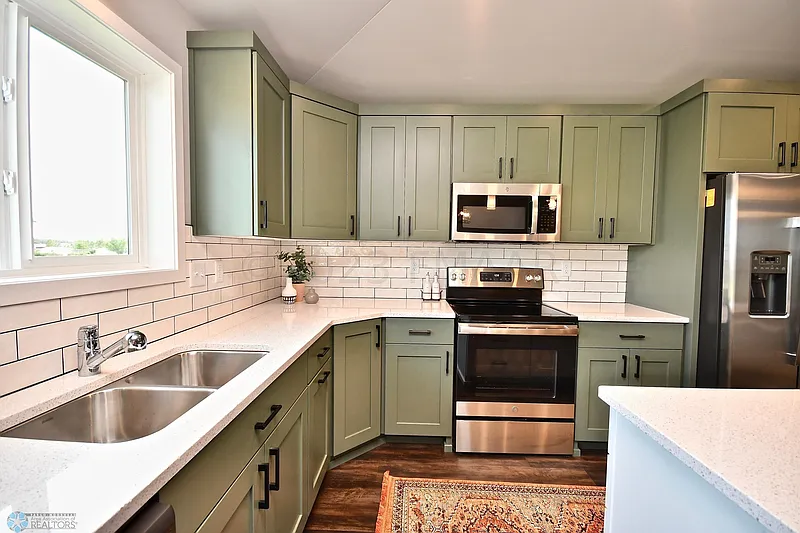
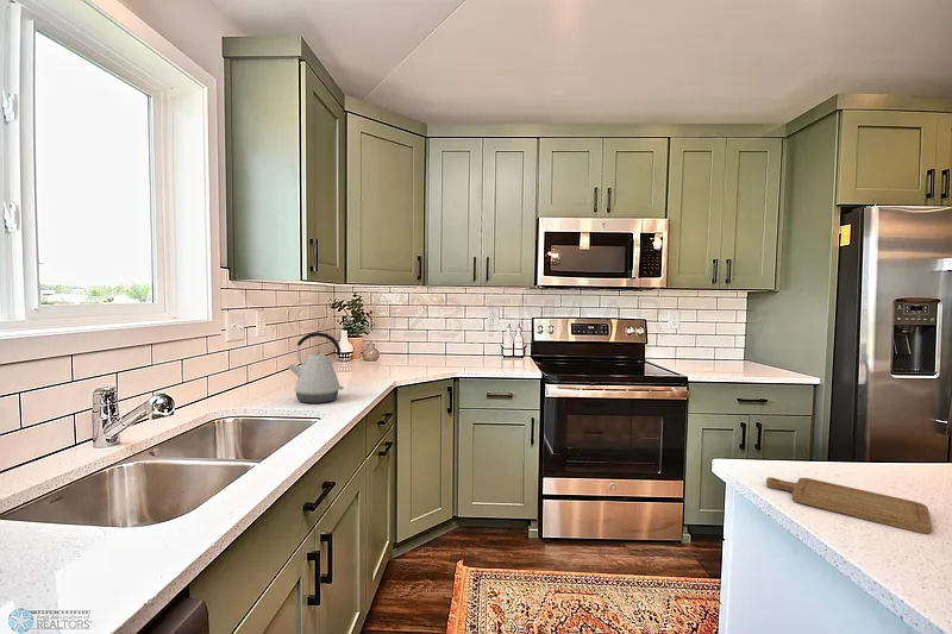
+ chopping board (840, 498)
+ kettle (315, 365)
